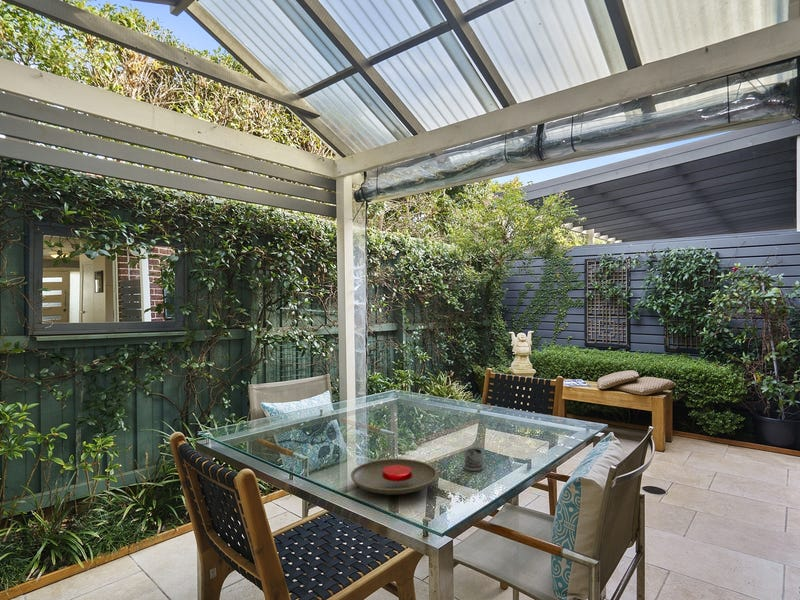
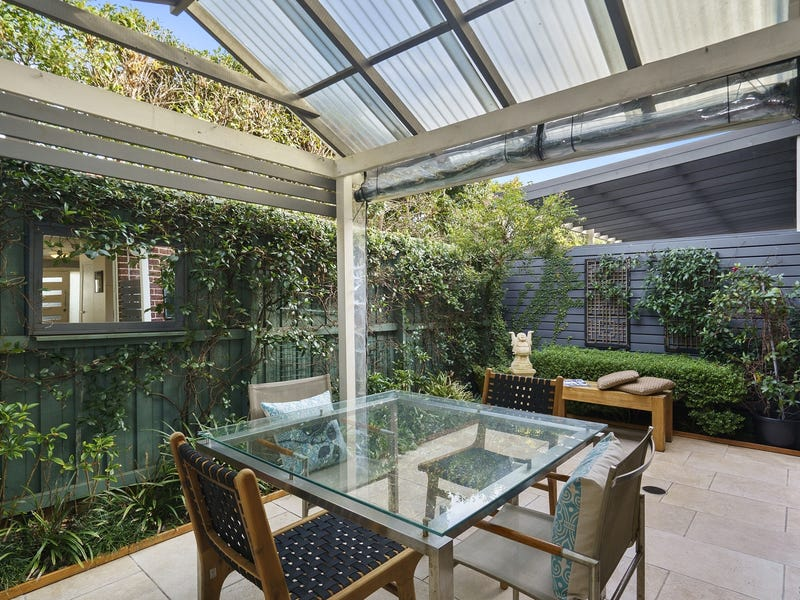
- plate (394, 477)
- tea glass holder (474, 456)
